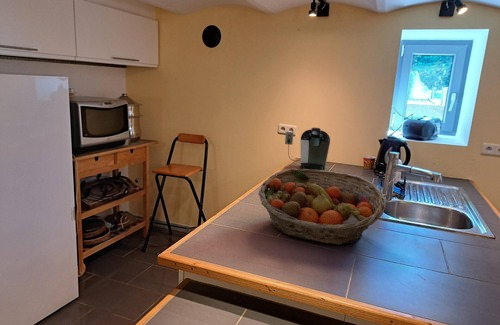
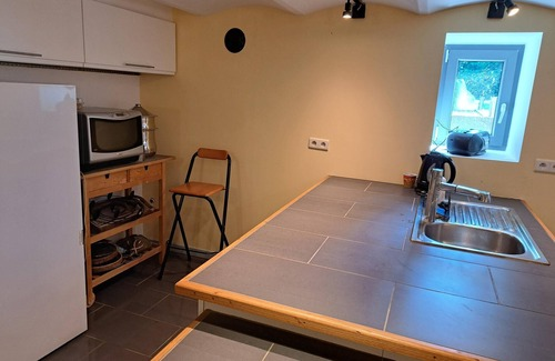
- coffee maker (306, 147)
- fruit basket (318, 203)
